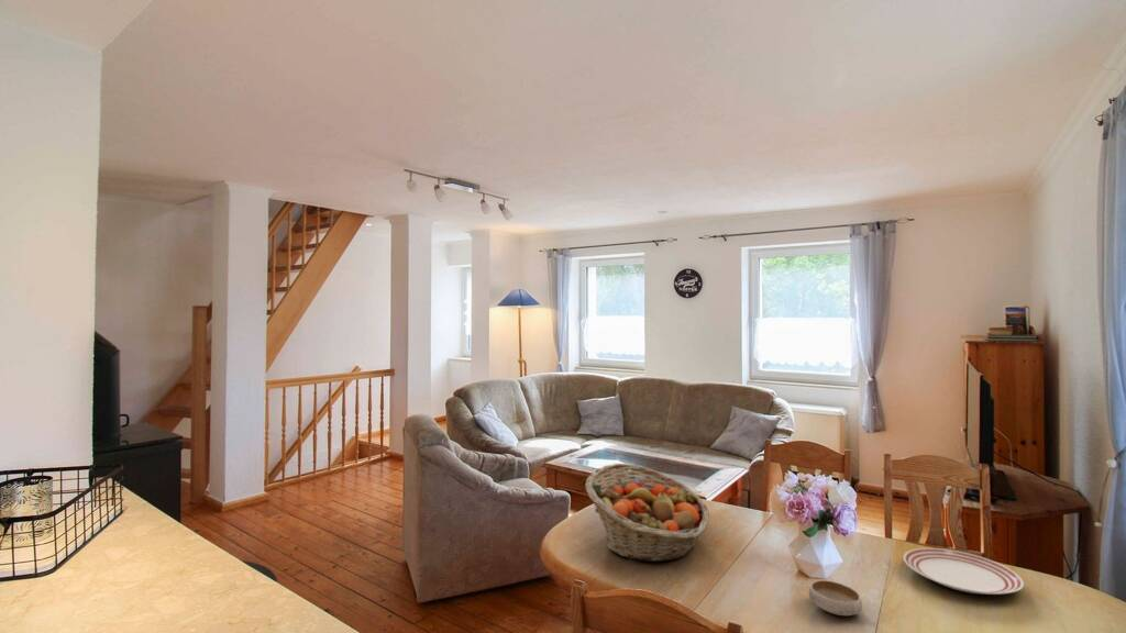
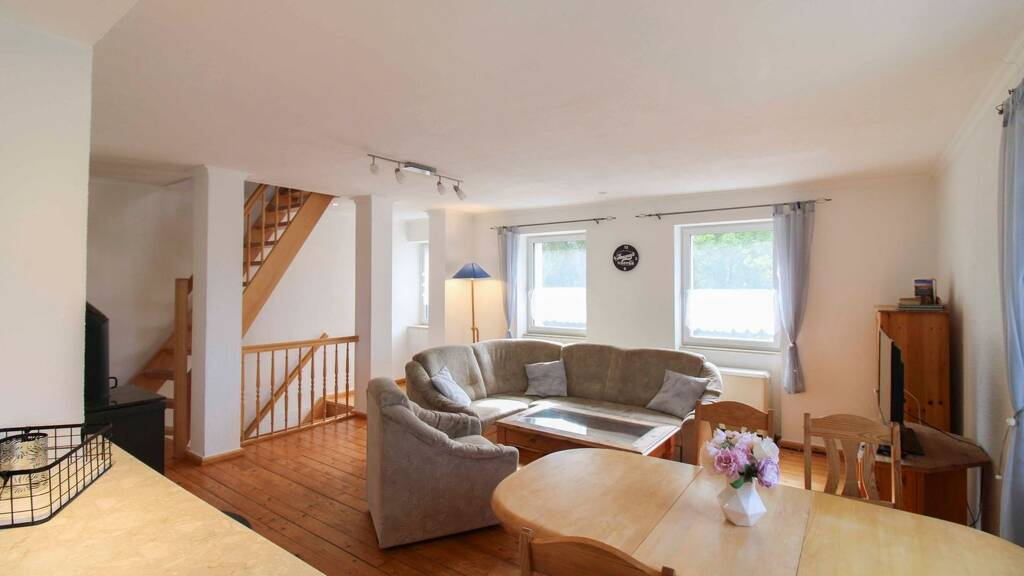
- bowl (835, 599)
- fruit basket (647, 508)
- dinner plate (960, 573)
